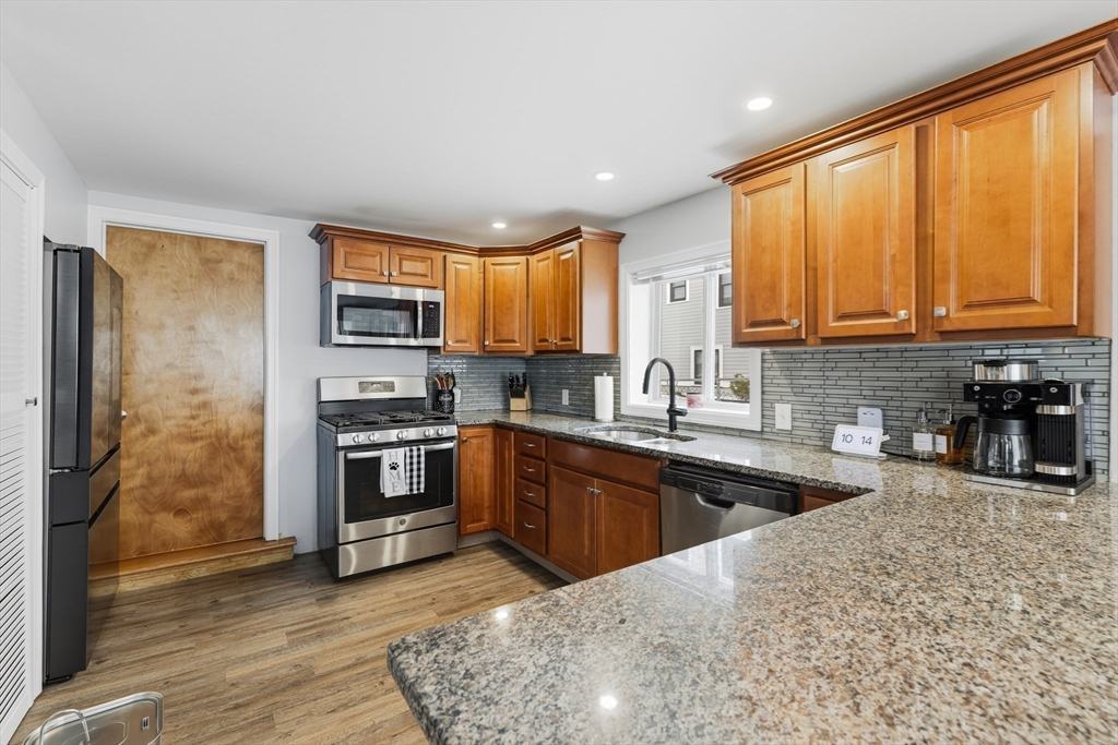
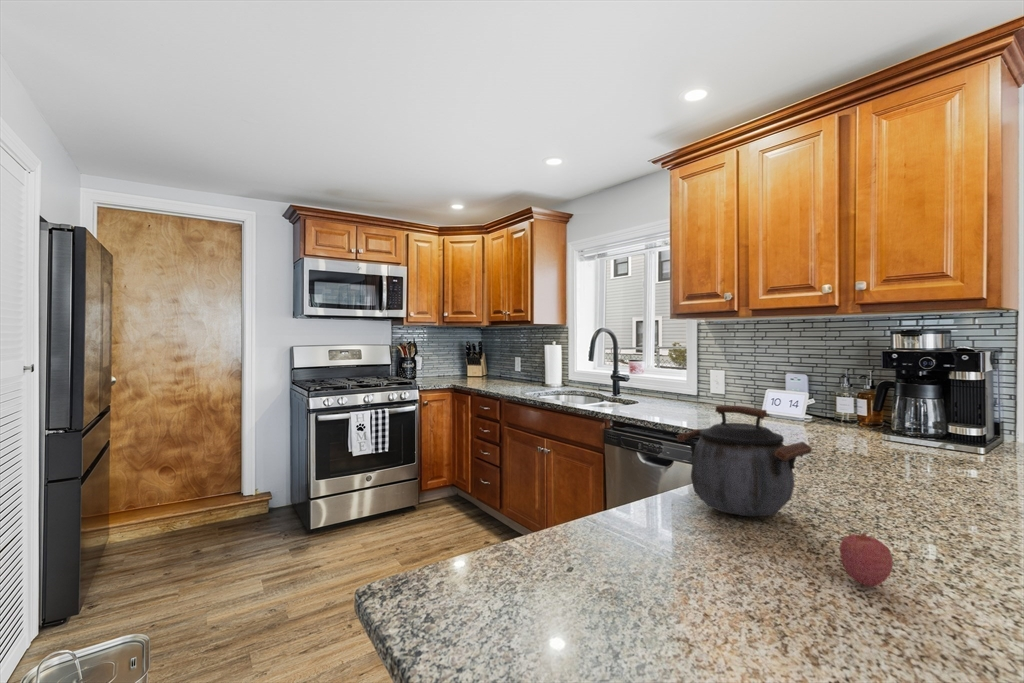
+ fruit (865, 558)
+ kettle (740, 458)
